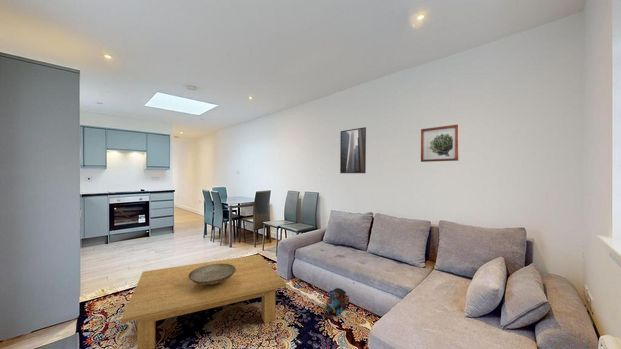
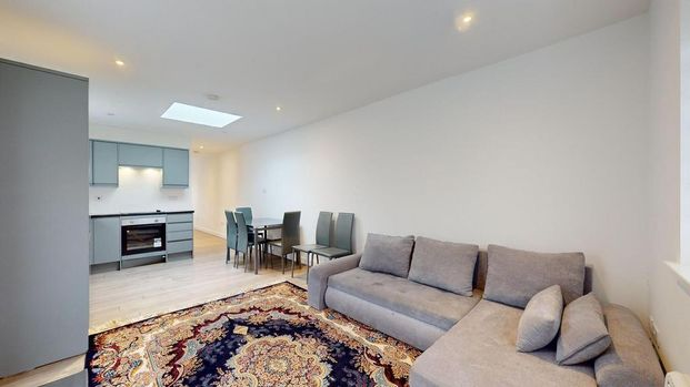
- wall art (439, 144)
- toy train (336, 300)
- decorative bowl (212, 276)
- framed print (352, 151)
- coffee table (210, 295)
